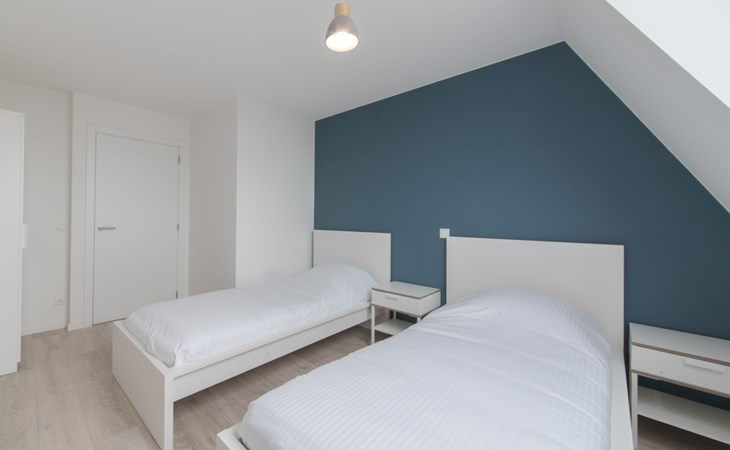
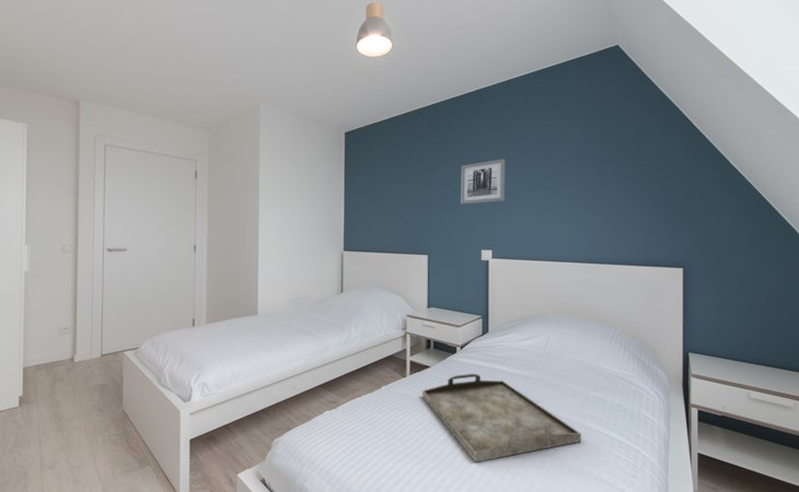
+ serving tray (491, 406)
+ wall art (482, 181)
